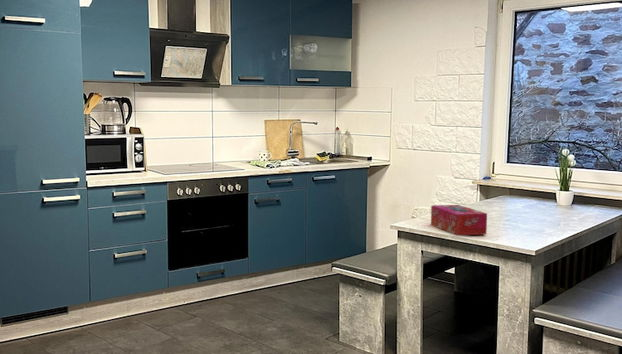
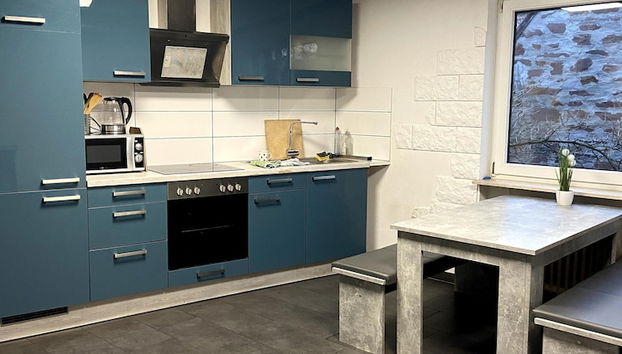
- tissue box (457, 219)
